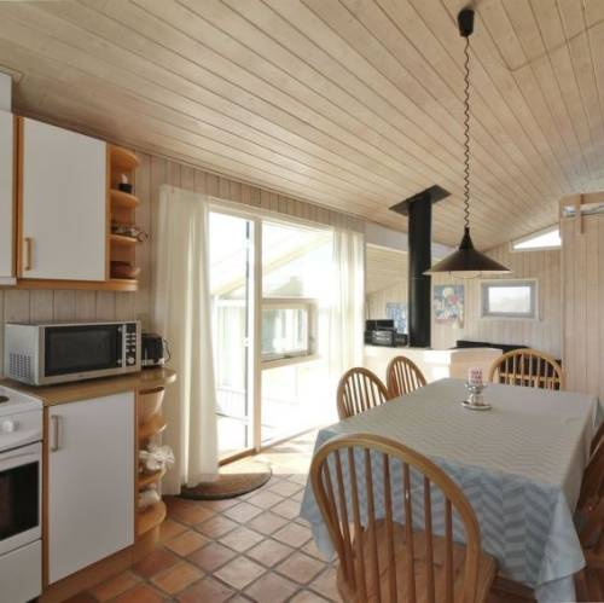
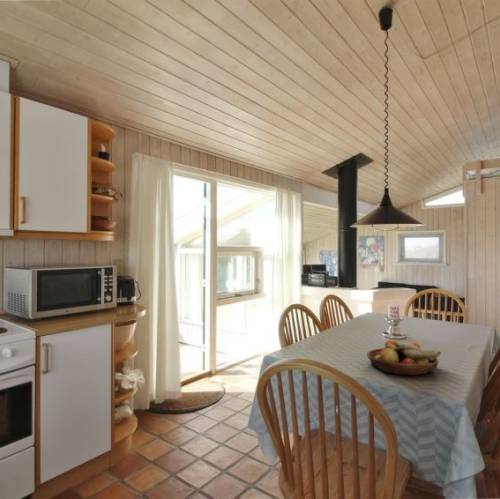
+ fruit bowl (402, 353)
